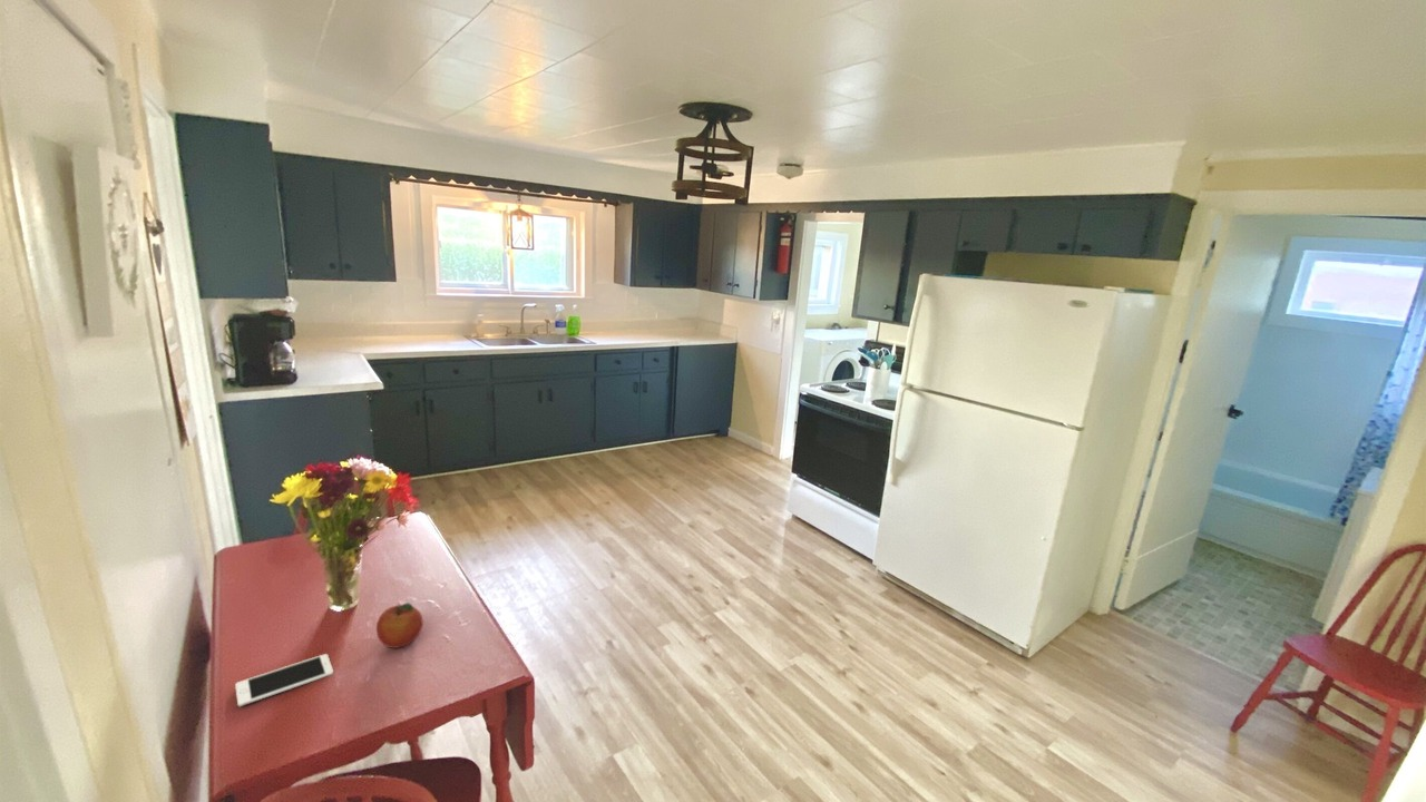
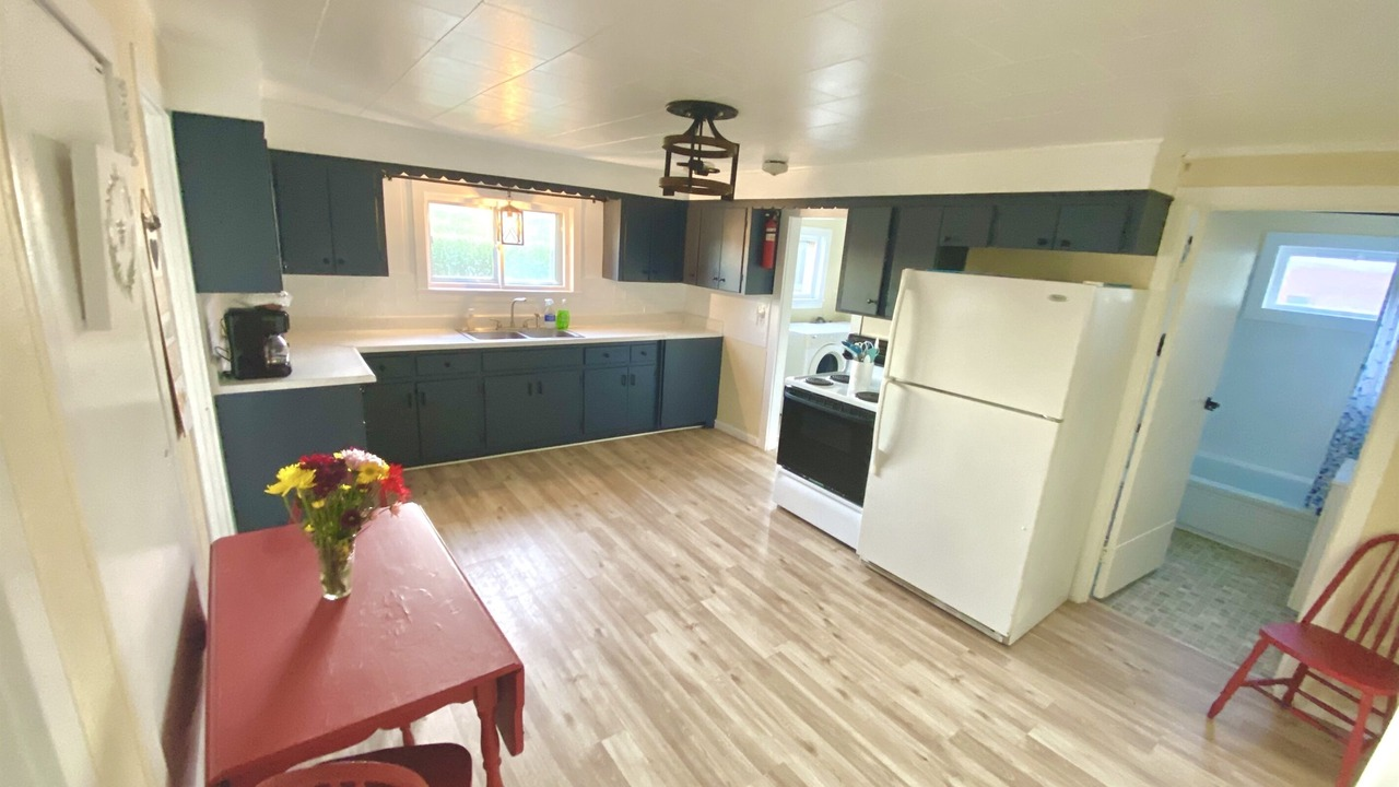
- cell phone (285, 678)
- fruit (399, 623)
